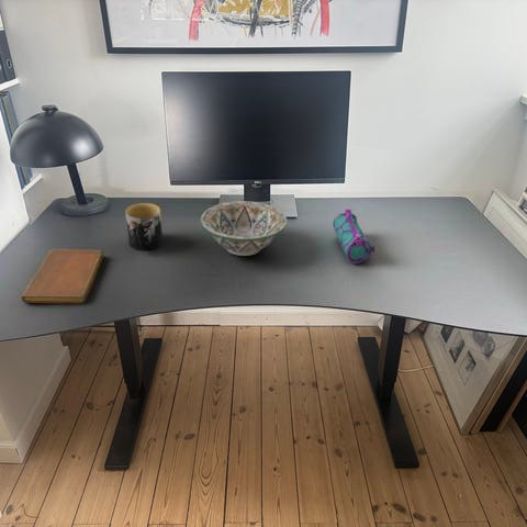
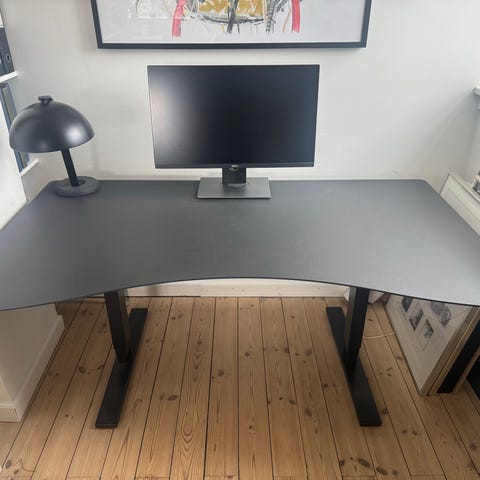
- mug (143, 228)
- decorative bowl (243, 232)
- notebook (65, 274)
- pencil case (351, 236)
